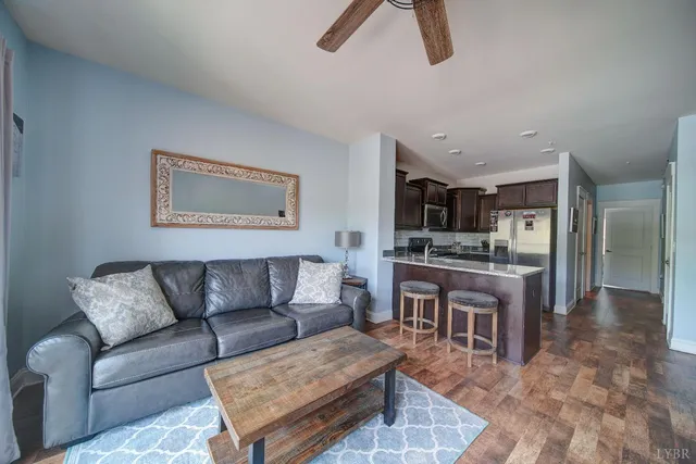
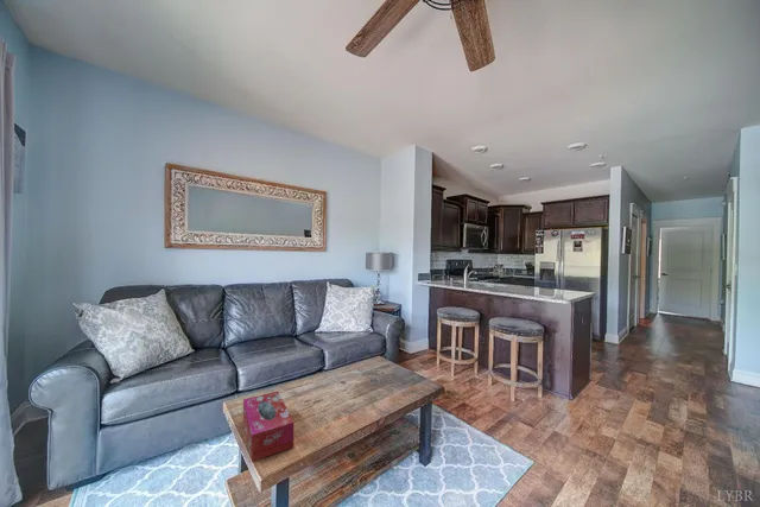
+ tissue box (266, 422)
